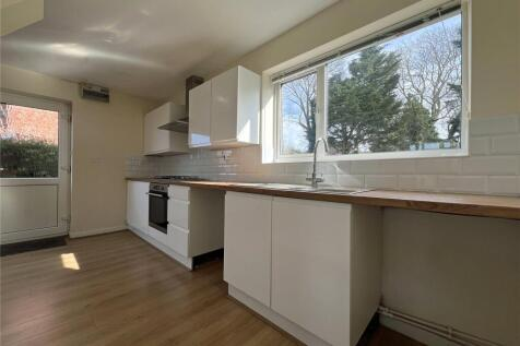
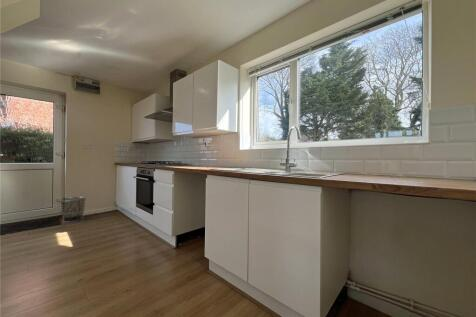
+ trash can (73, 209)
